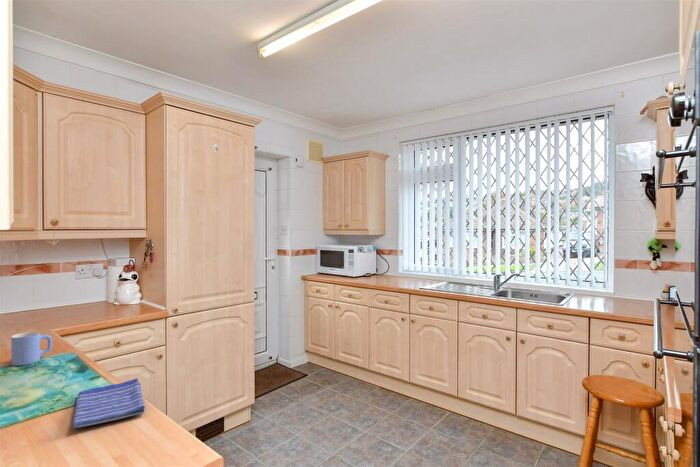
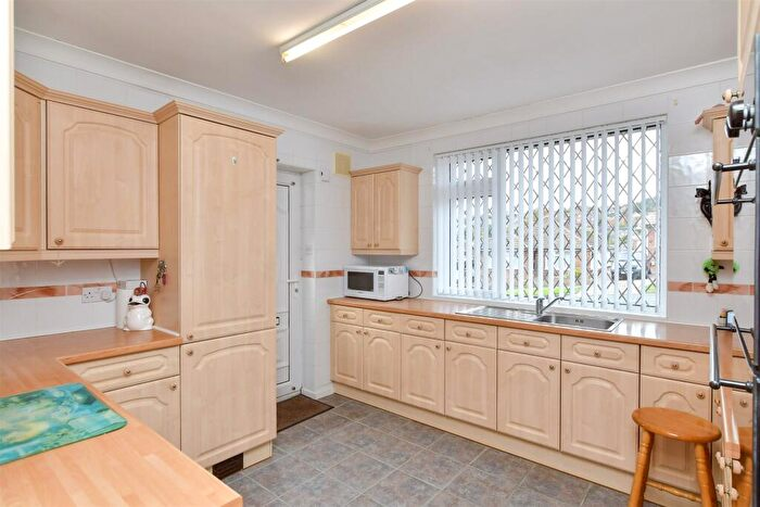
- dish towel (110, 400)
- mug (32, 347)
